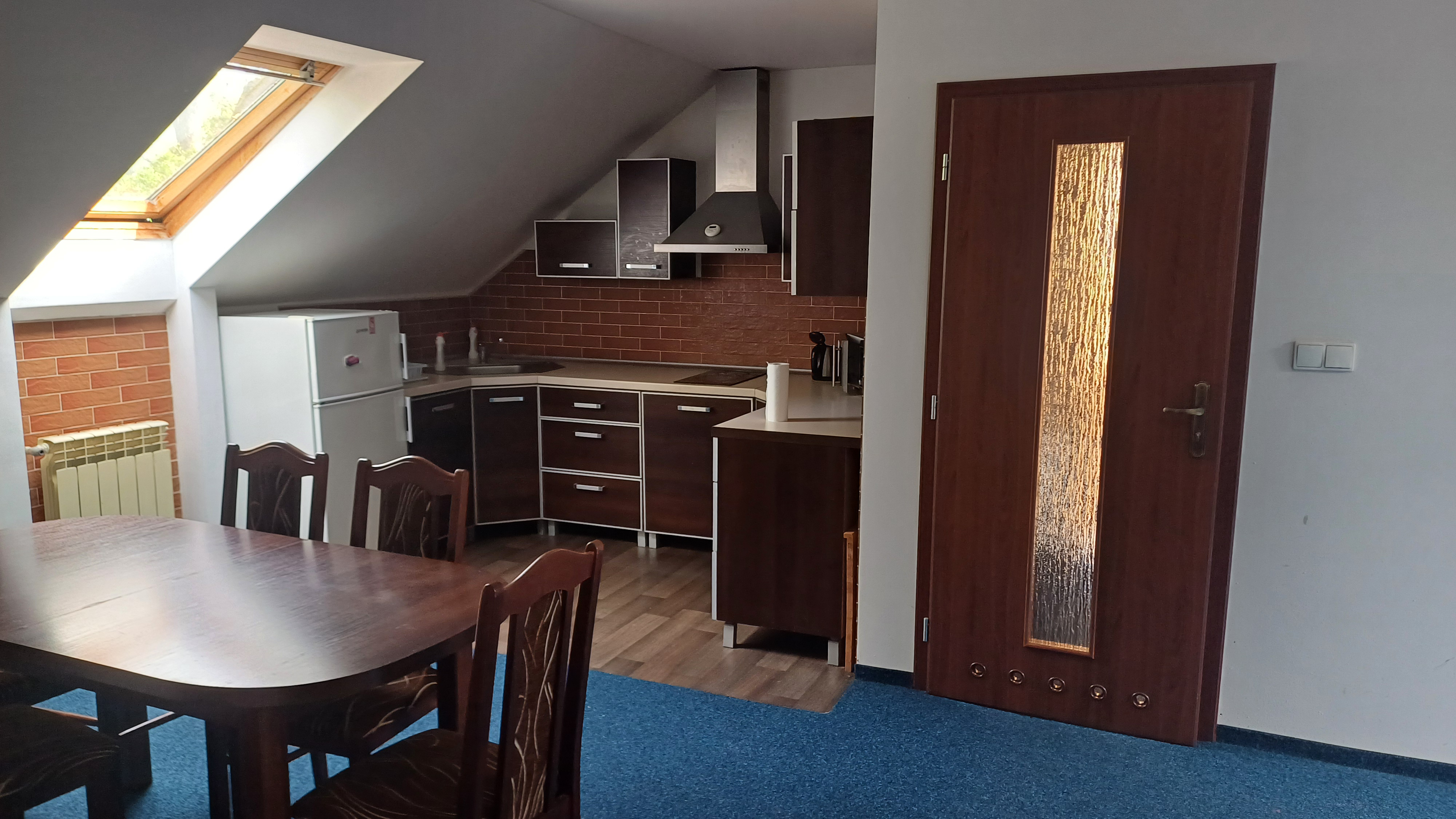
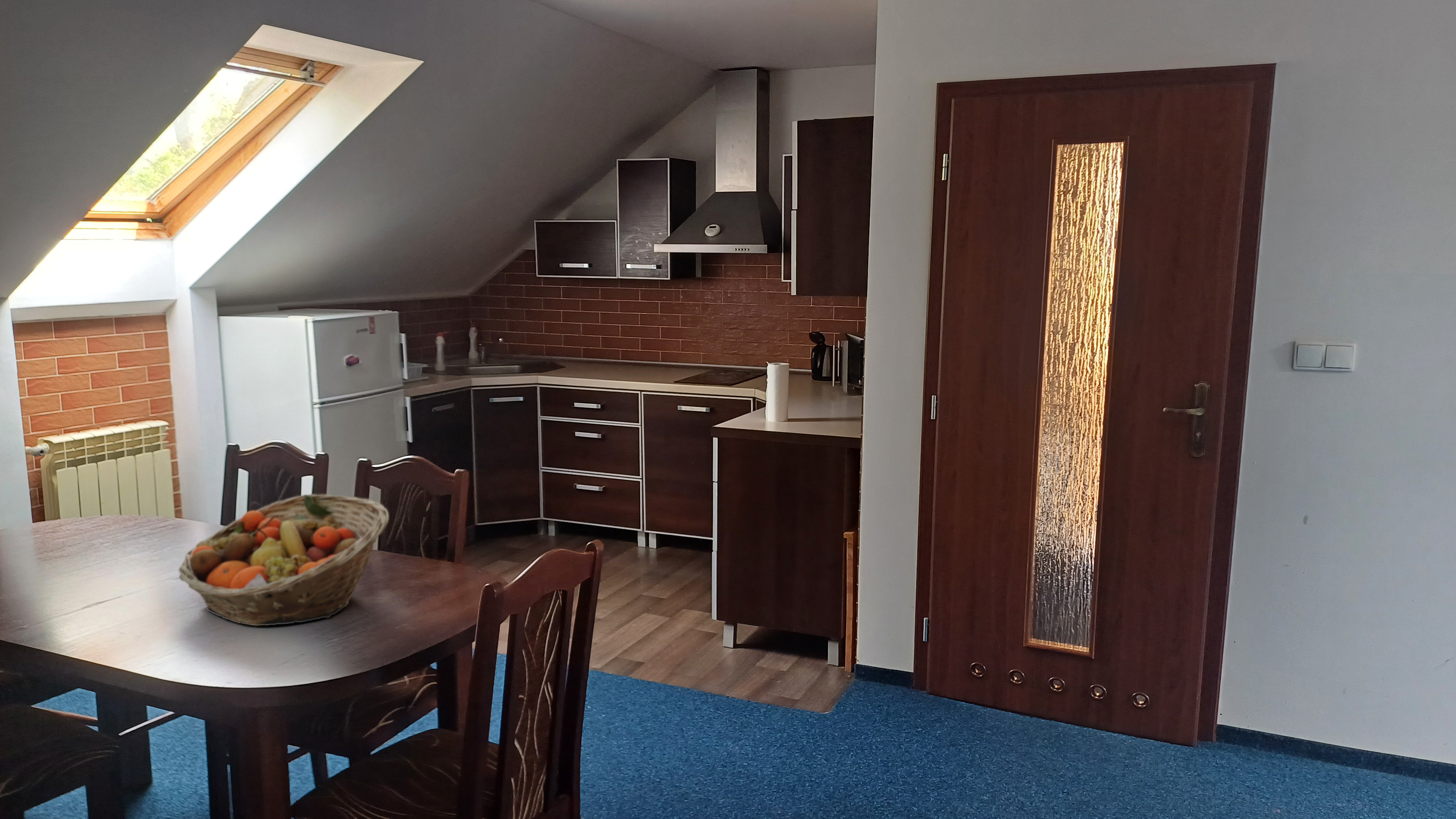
+ fruit basket (287, 556)
